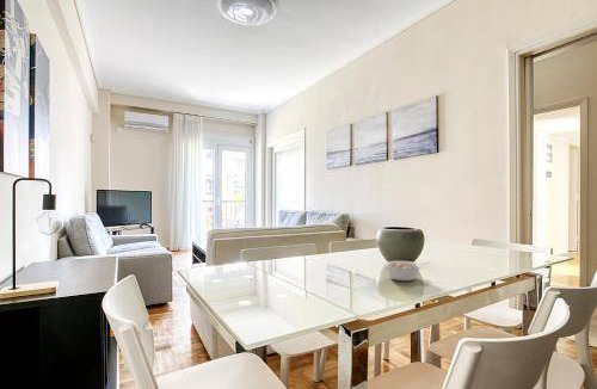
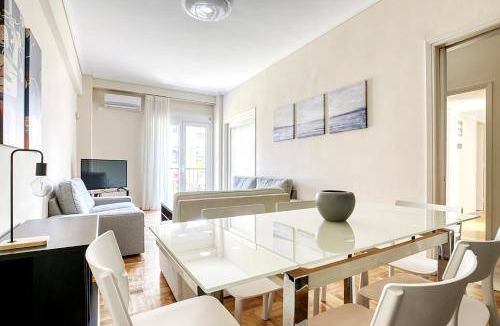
- legume (404, 270)
